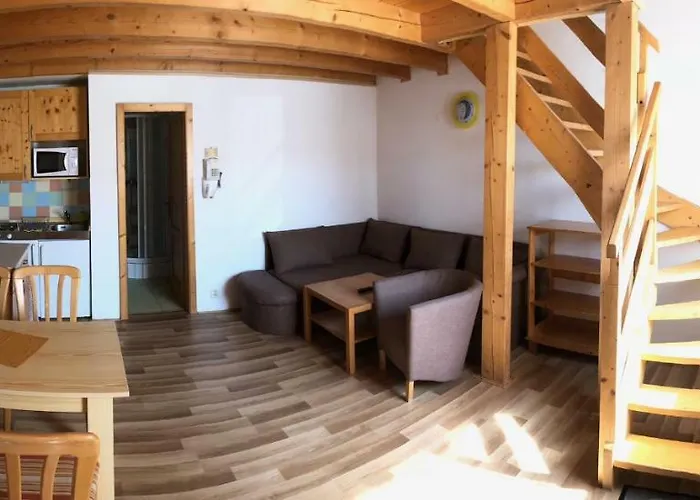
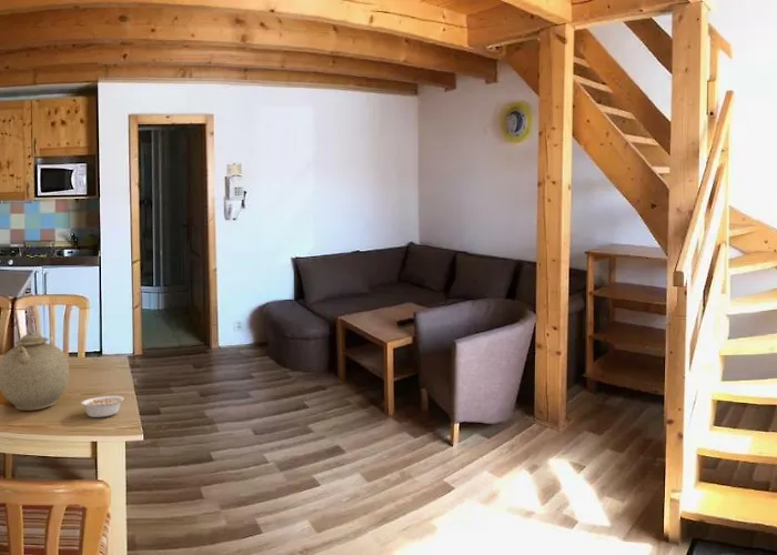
+ teapot (33, 366)
+ legume (104, 405)
